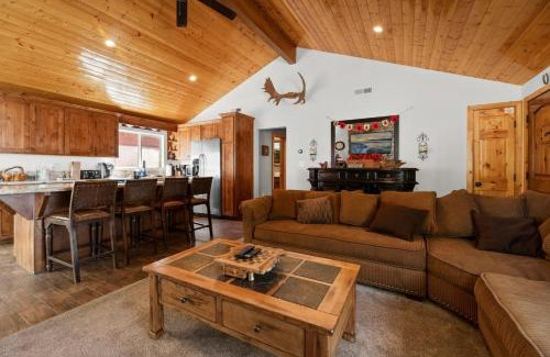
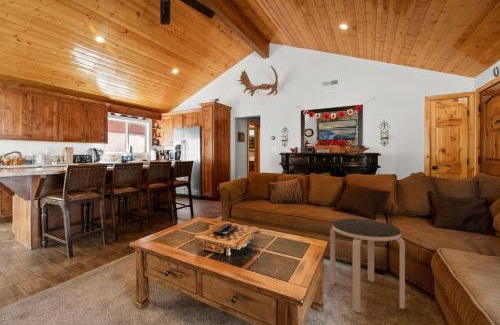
+ side table (368, 260)
